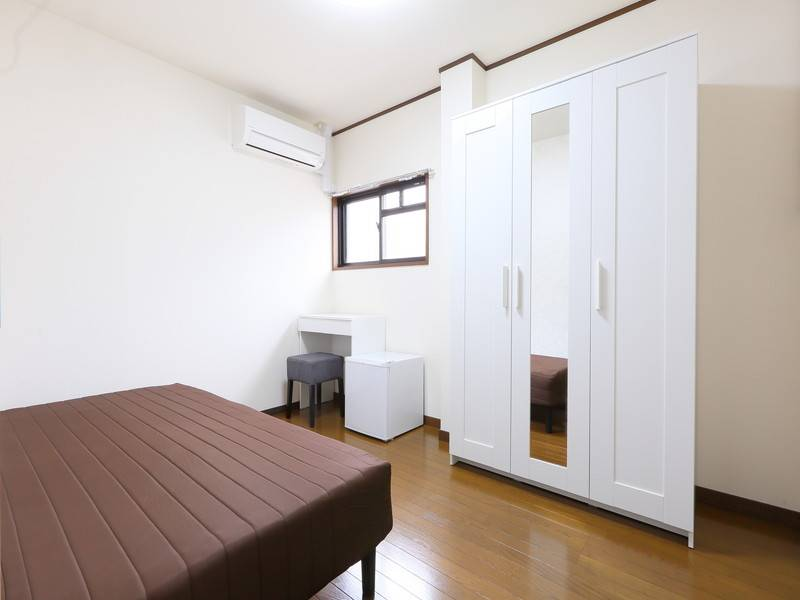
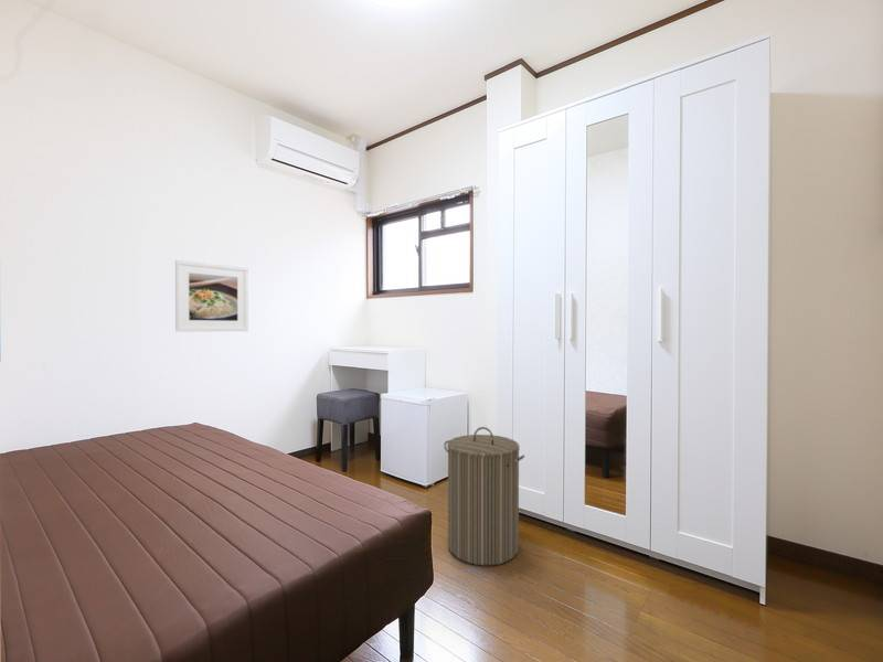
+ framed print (213, 297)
+ laundry hamper (482, 487)
